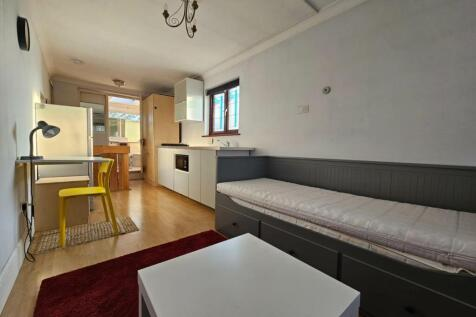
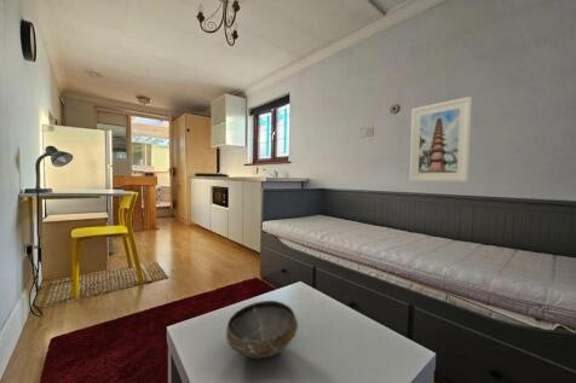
+ bowl (261, 331)
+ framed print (437, 143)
